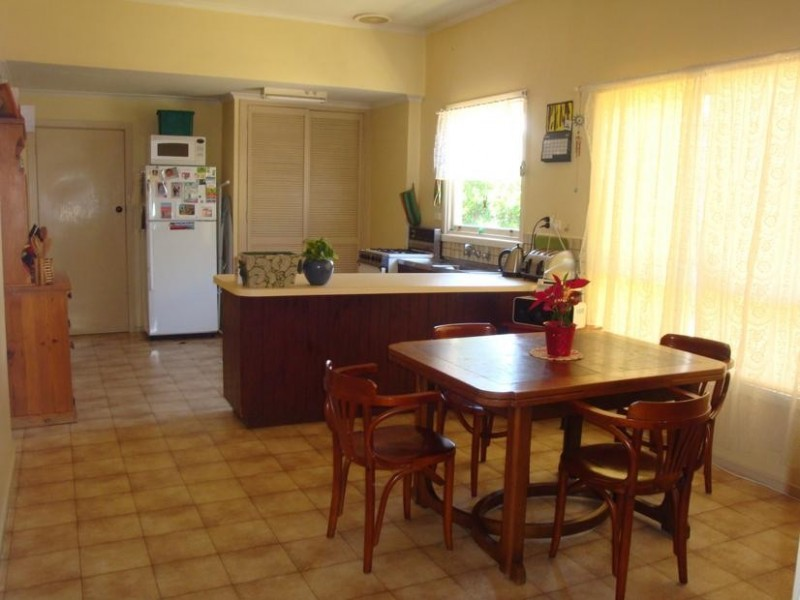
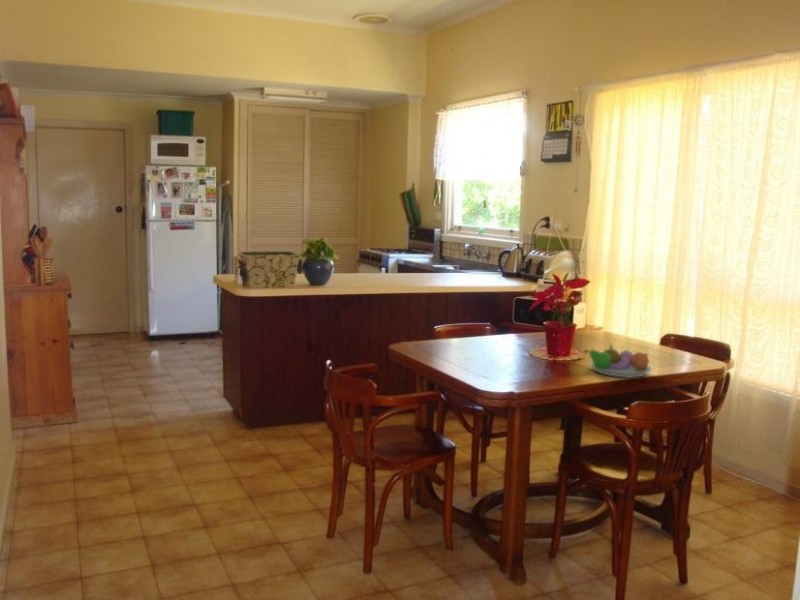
+ fruit bowl (618, 359)
